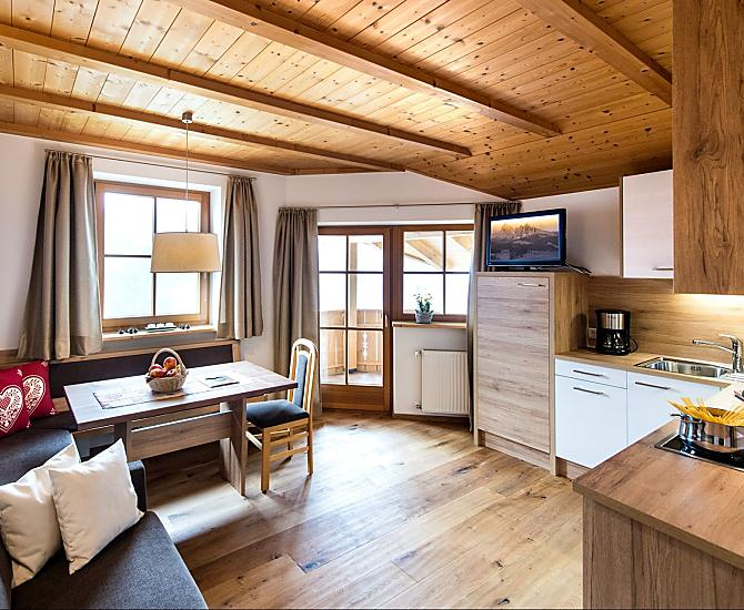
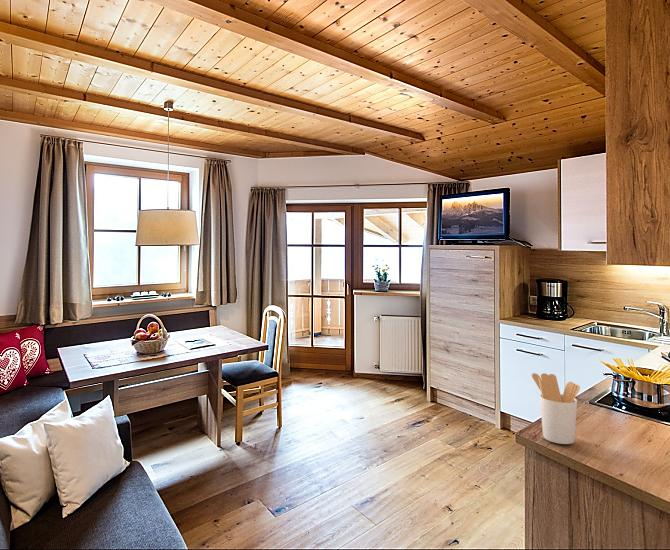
+ utensil holder (553, 405)
